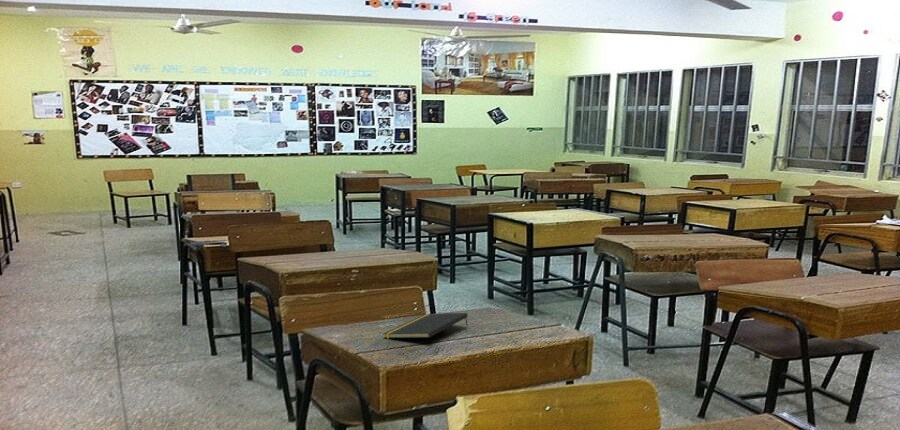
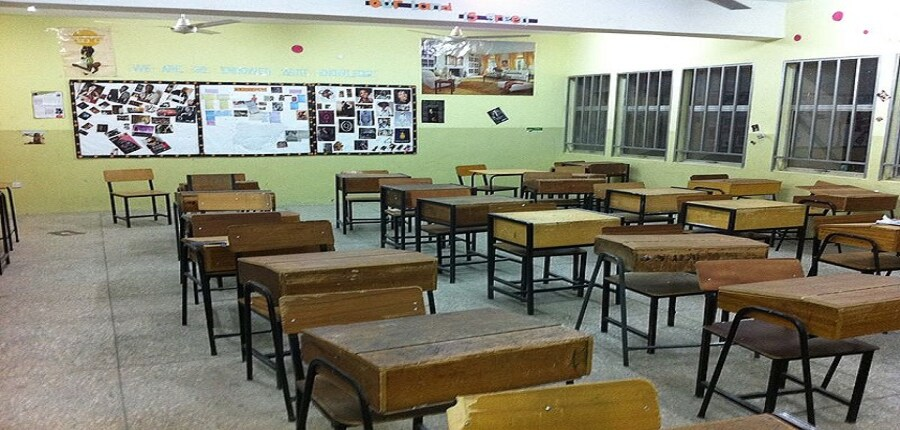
- notepad (426, 325)
